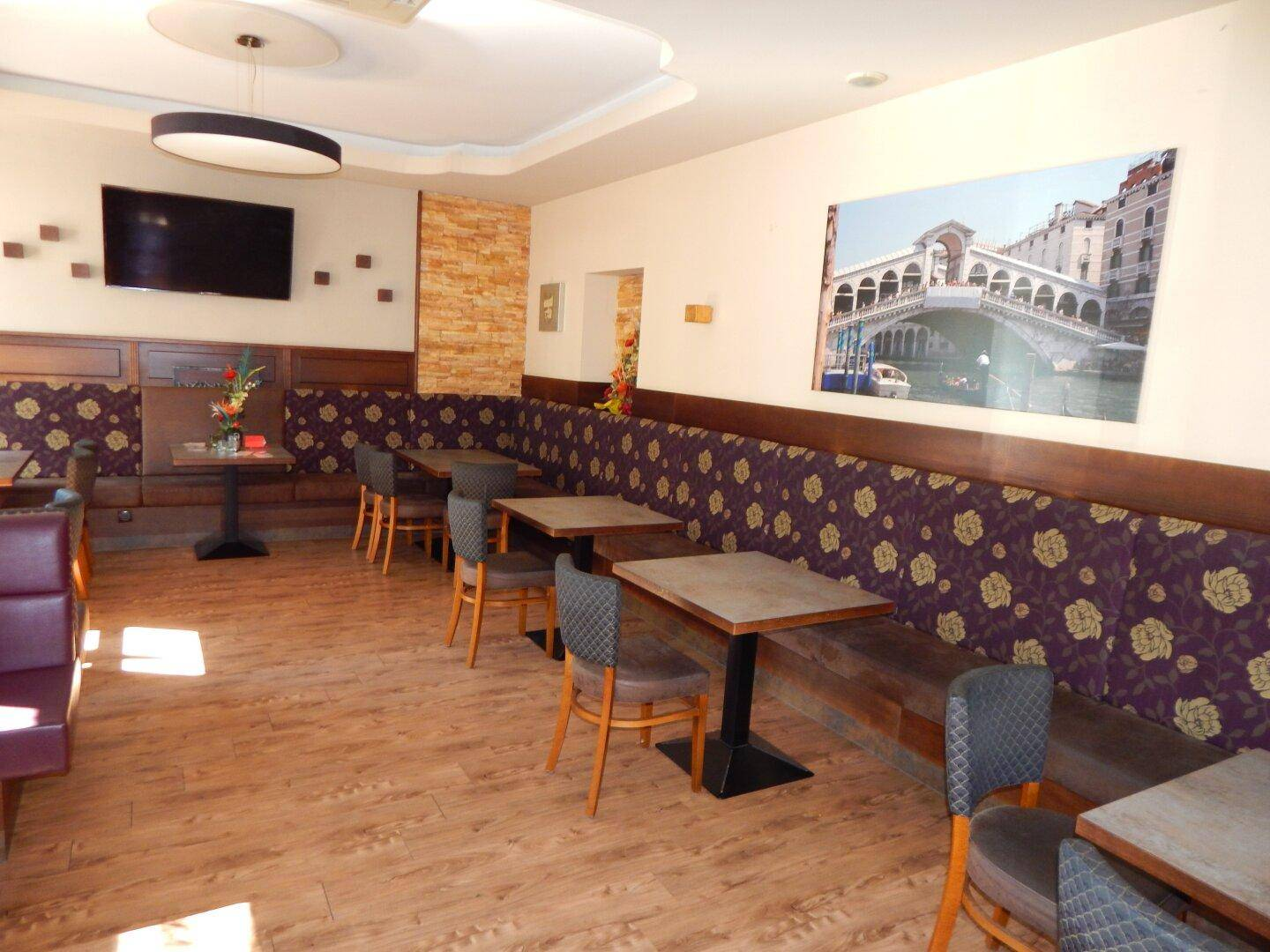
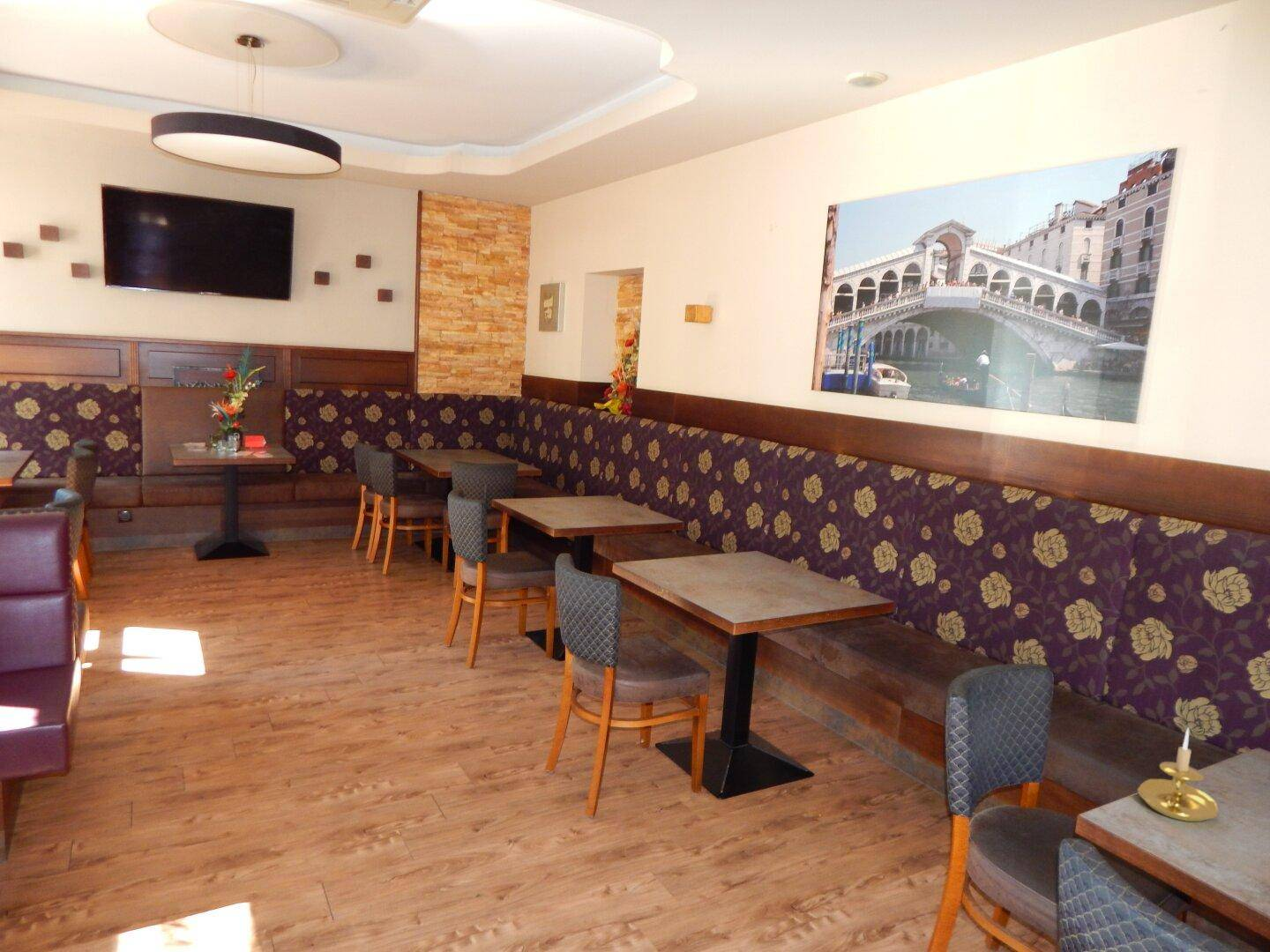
+ candle holder (1180, 769)
